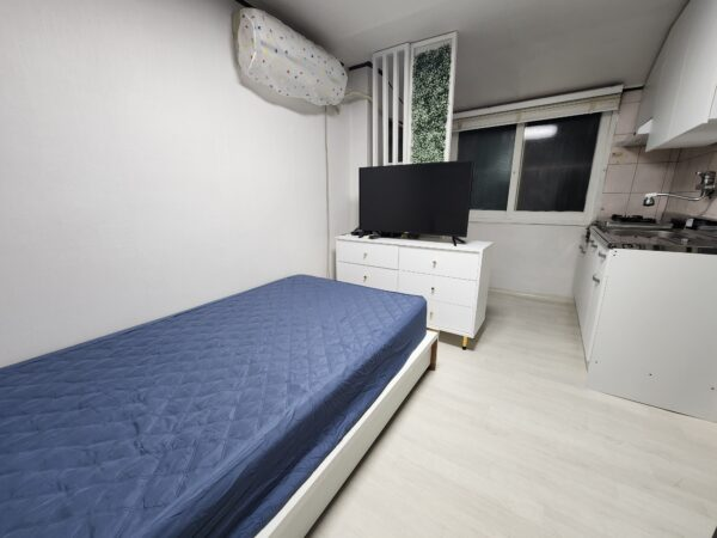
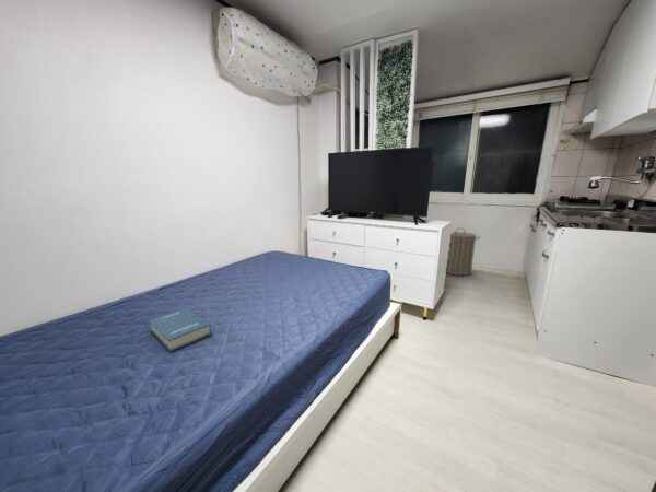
+ laundry hamper (458, 249)
+ hardback book (180, 327)
